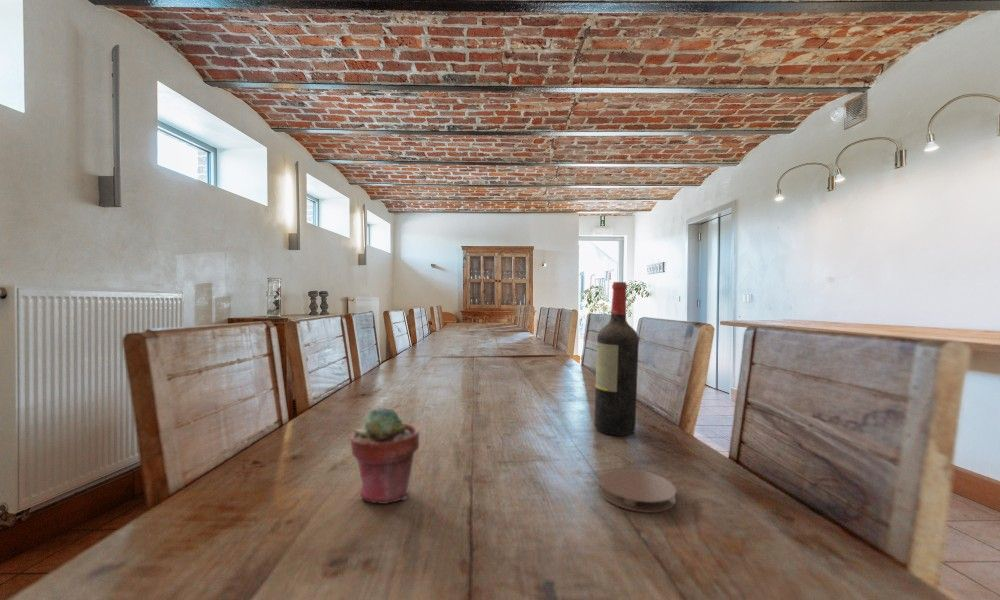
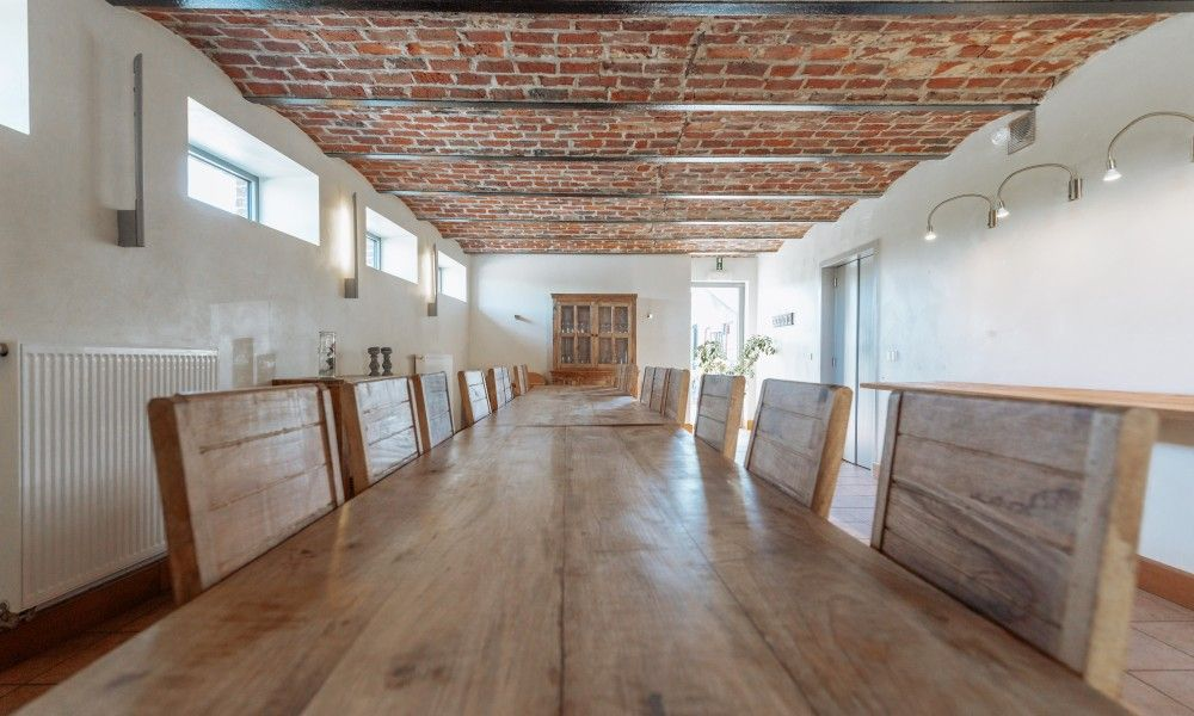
- coaster (636, 488)
- wine bottle (617, 356)
- potted succulent (385, 450)
